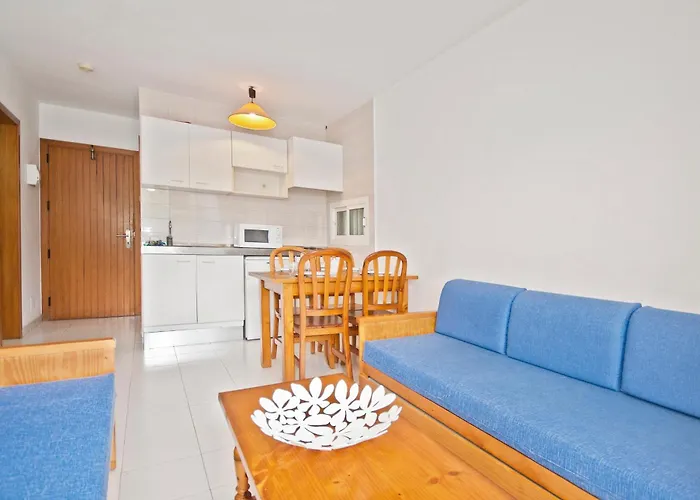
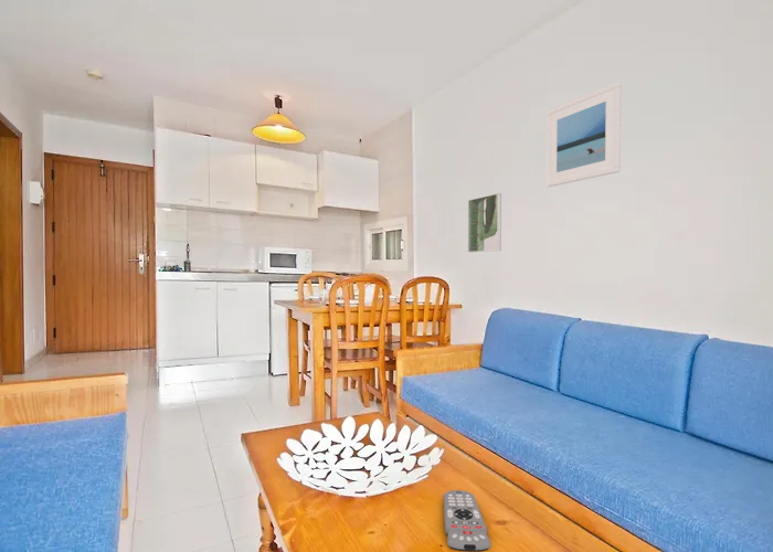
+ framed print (484, 224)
+ remote control (463, 518)
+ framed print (580, 139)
